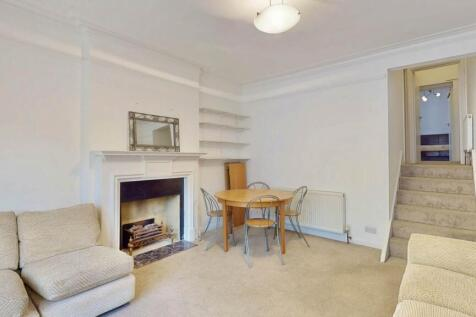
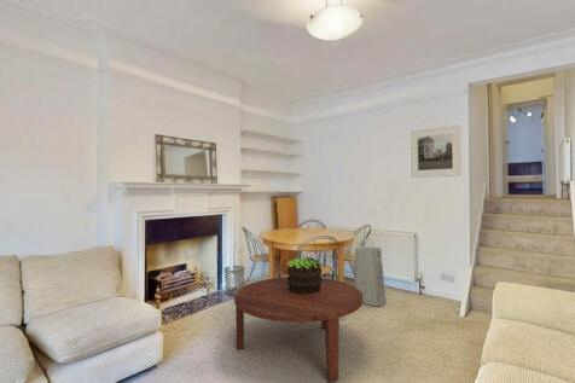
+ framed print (434, 152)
+ air purifier (368, 274)
+ potted plant (304, 273)
+ wastebasket (234, 280)
+ coffee table (298, 320)
